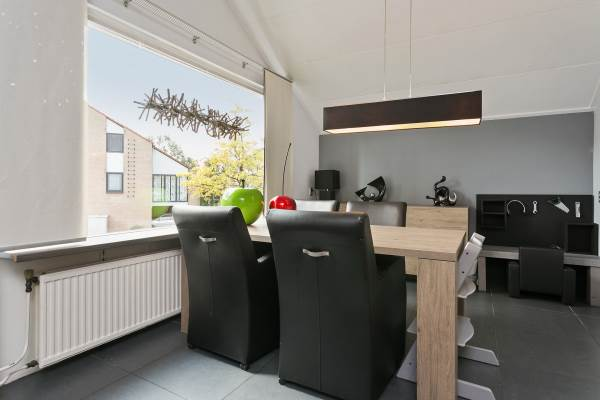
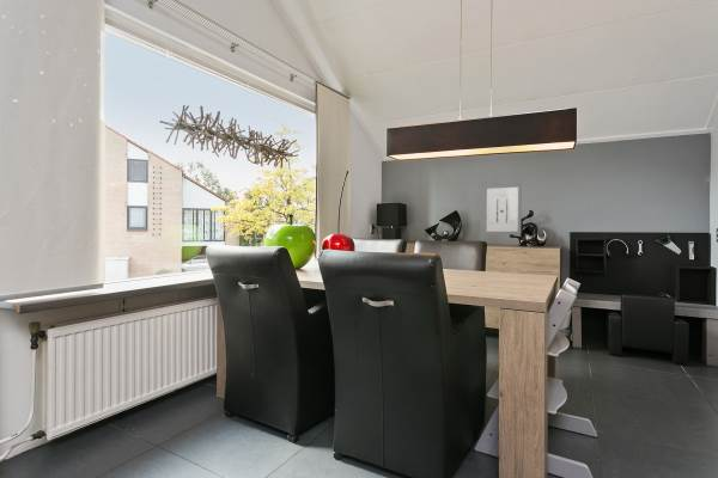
+ wall art (501, 209)
